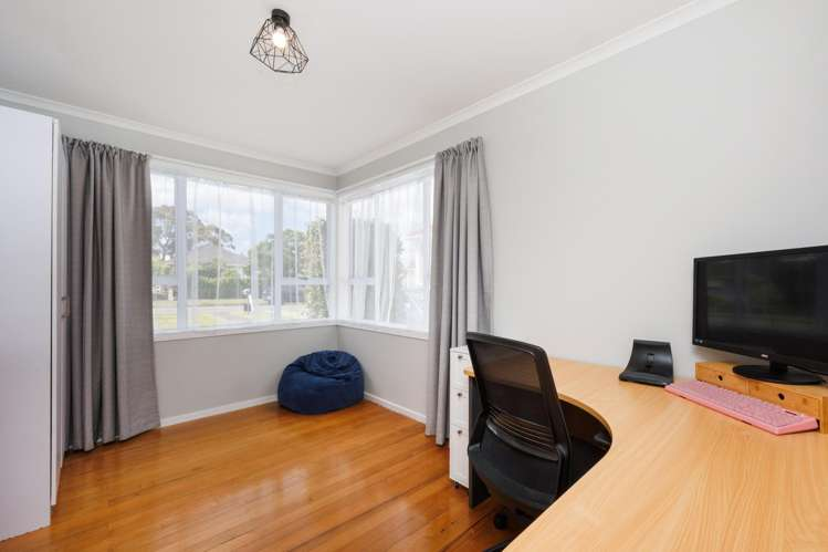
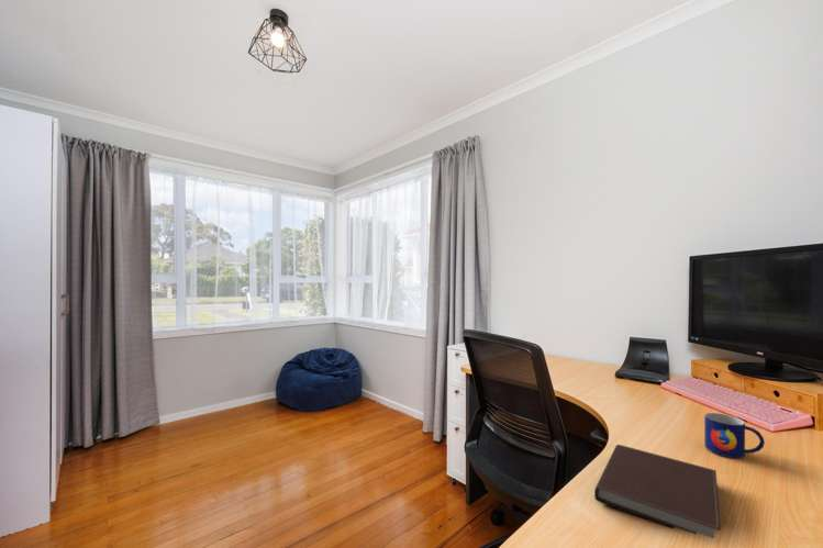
+ notebook (657, 484)
+ mug (733, 436)
